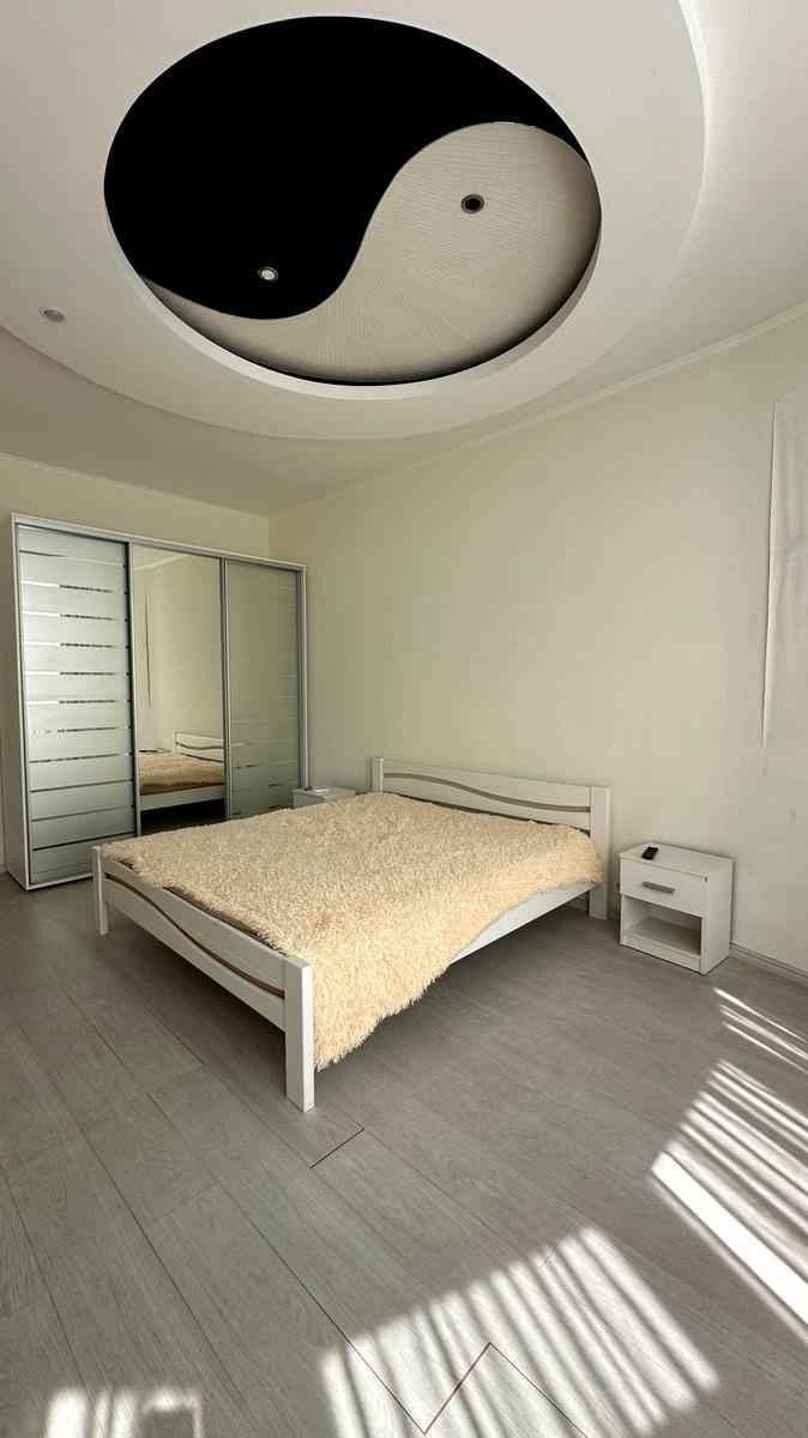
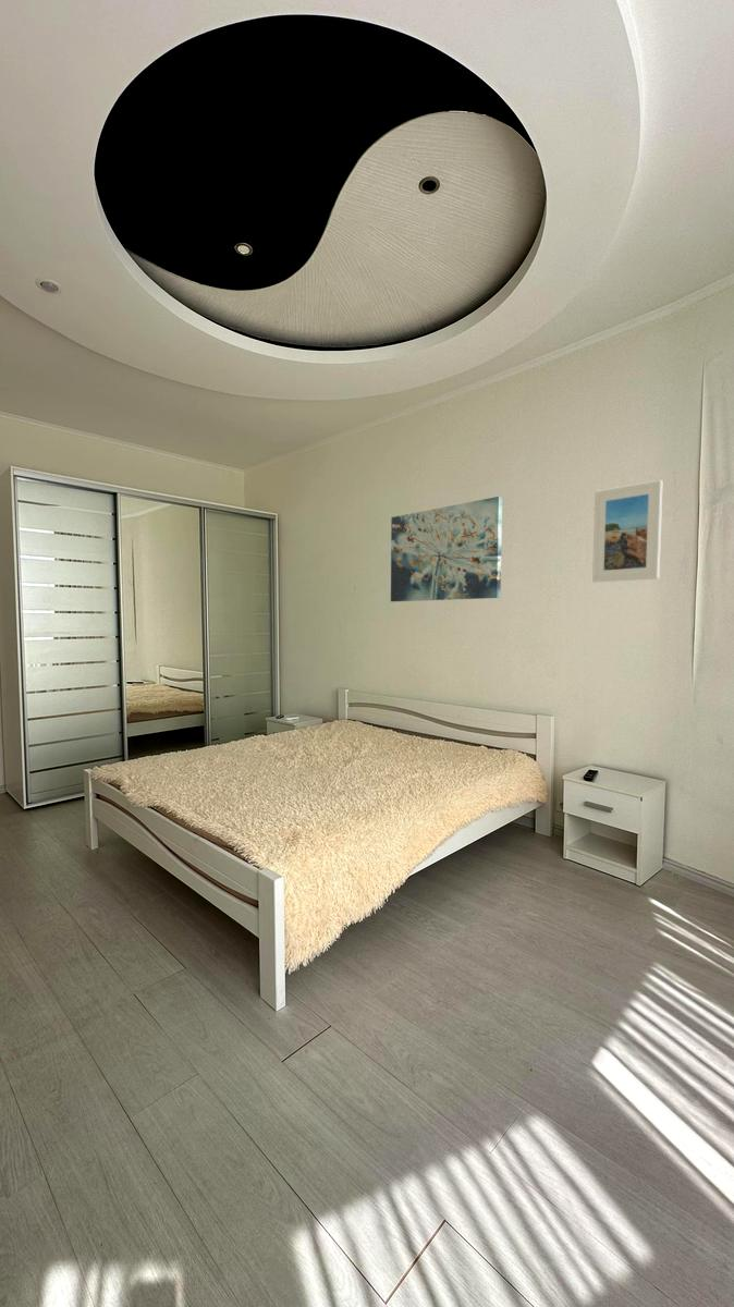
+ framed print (625, 533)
+ wall art (441, 553)
